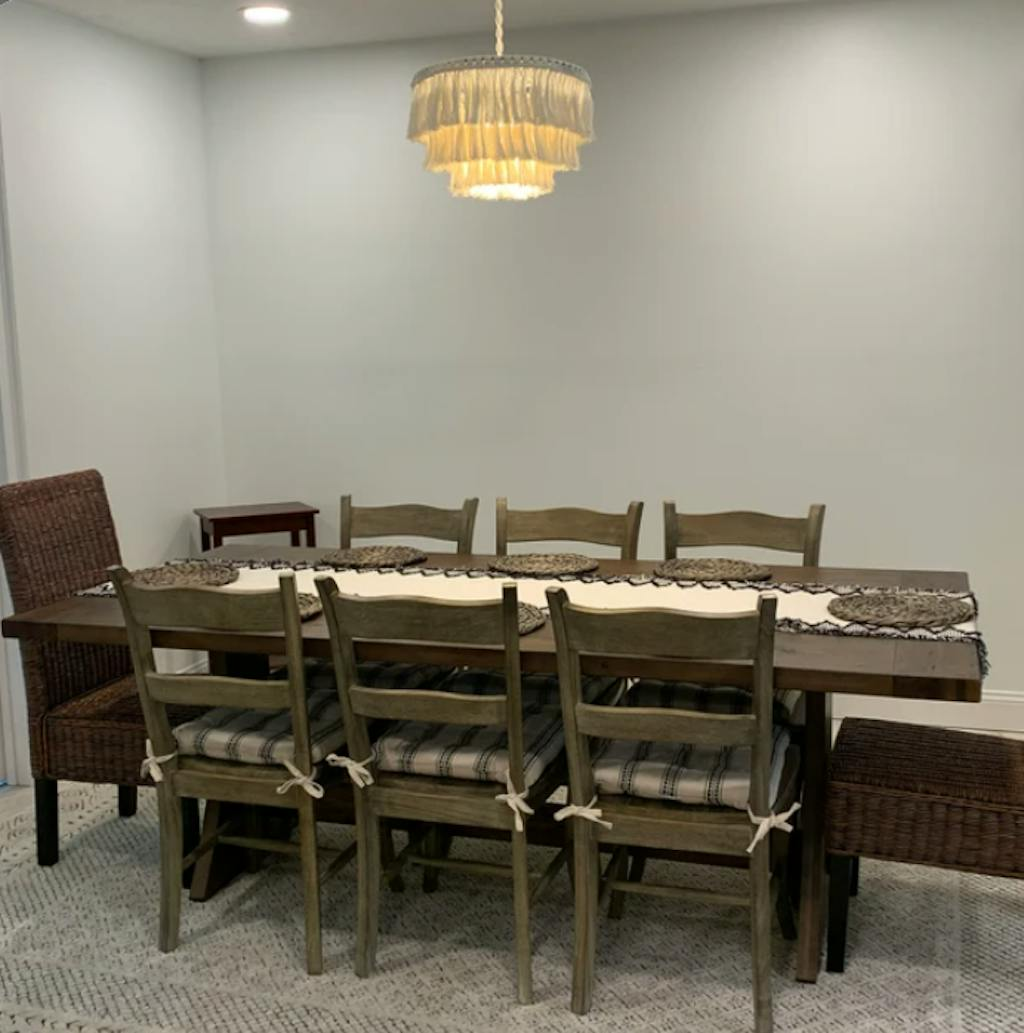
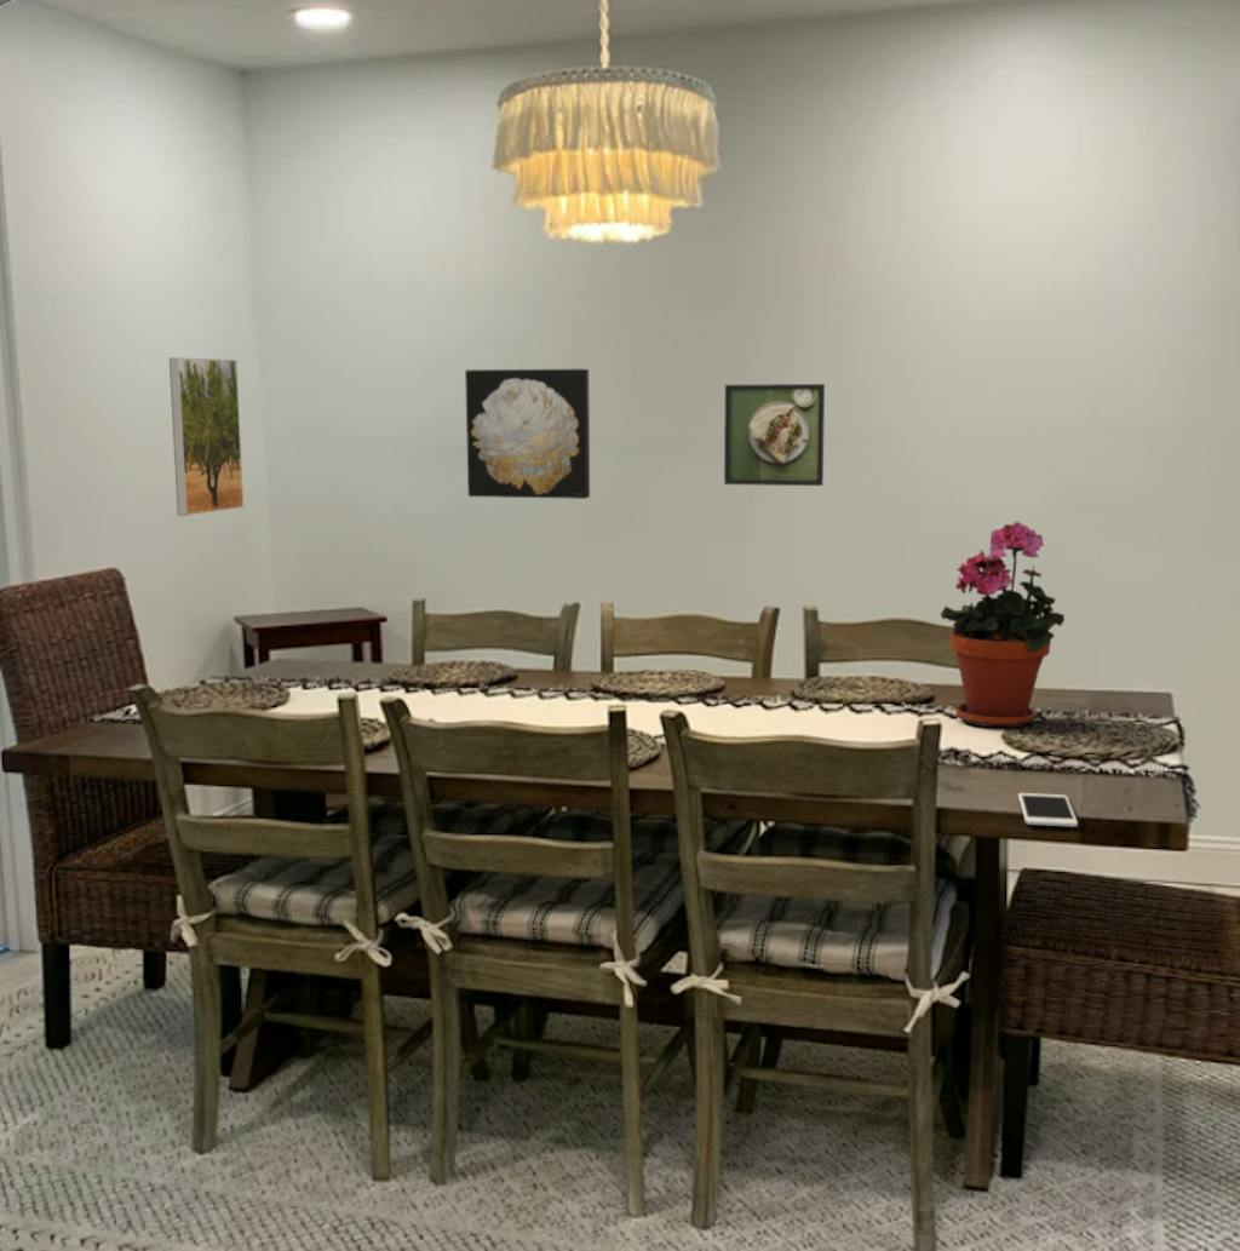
+ cell phone (1046, 809)
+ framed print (774, 435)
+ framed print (207, 435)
+ wall art (527, 434)
+ potted plant (1000, 621)
